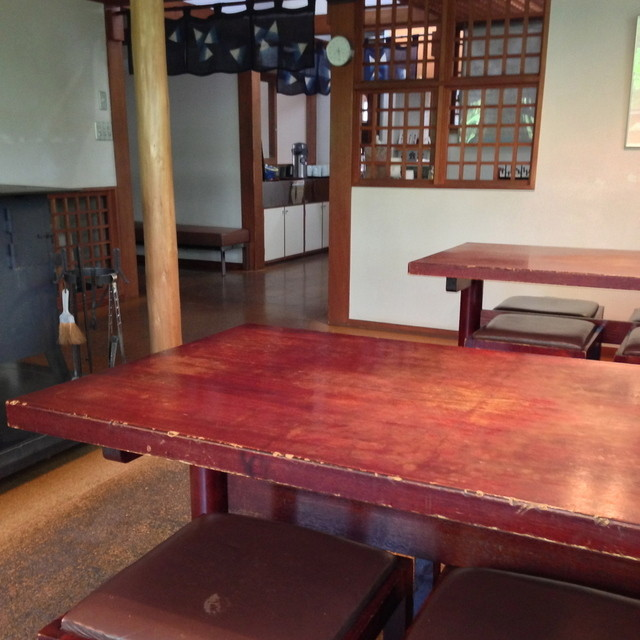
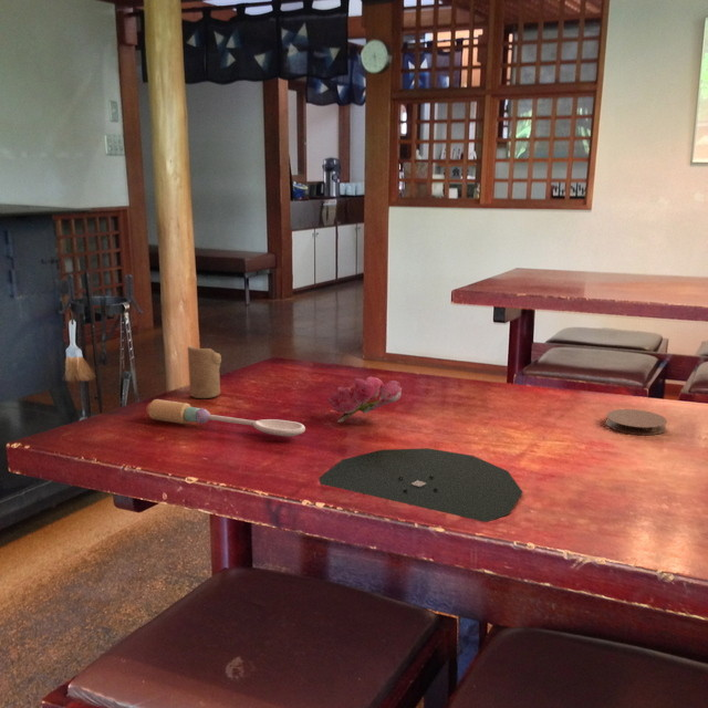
+ candle (205, 369)
+ spoon (223, 418)
+ flower (361, 396)
+ plate (418, 483)
+ coaster (635, 421)
